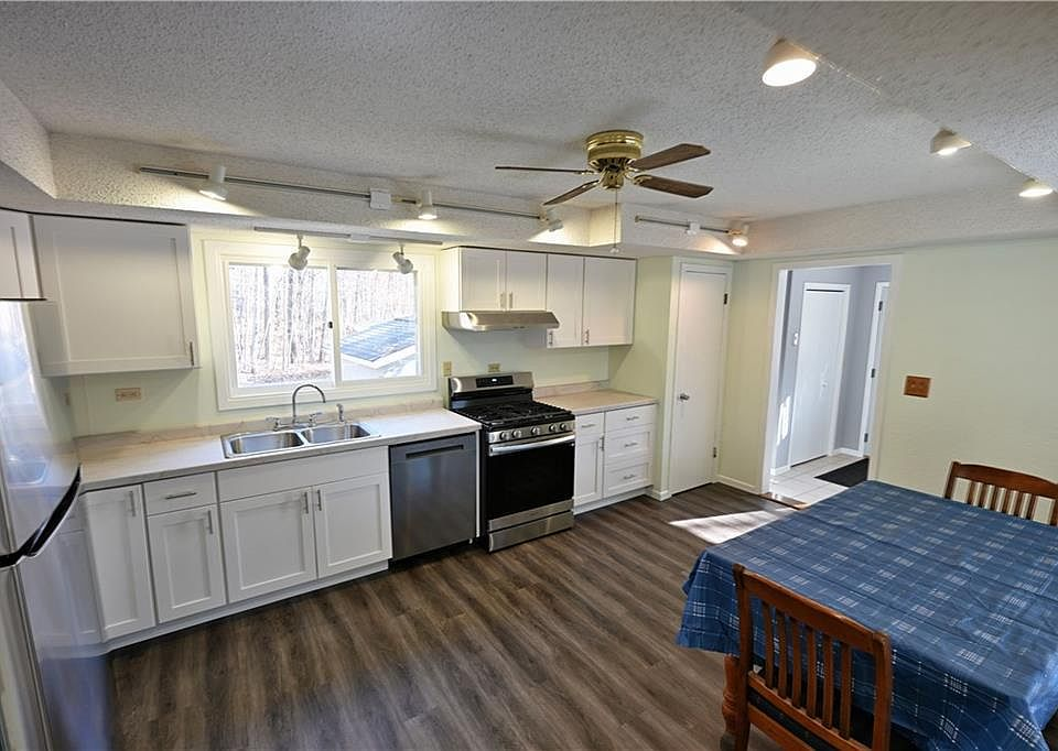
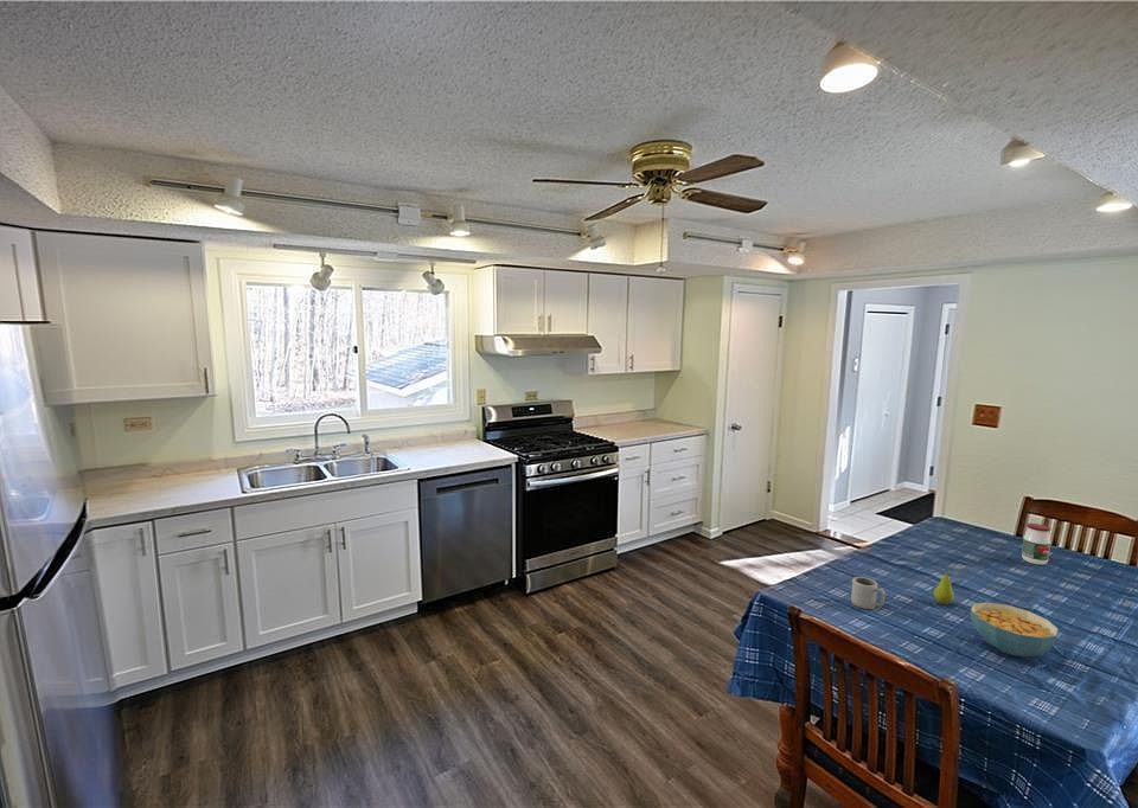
+ jar (1036, 544)
+ cereal bowl (1010, 634)
+ cup (868, 594)
+ fruit (944, 586)
